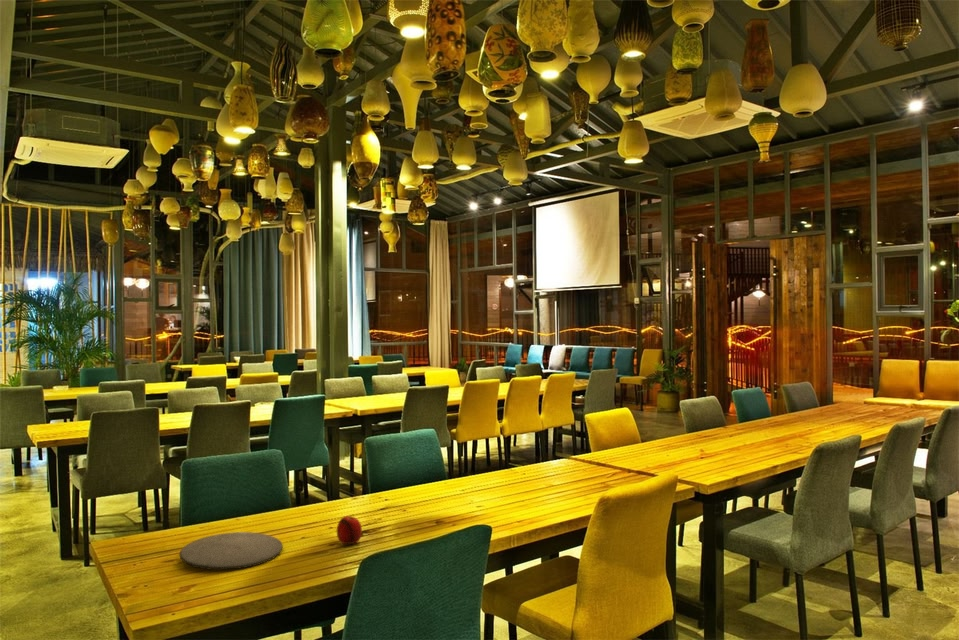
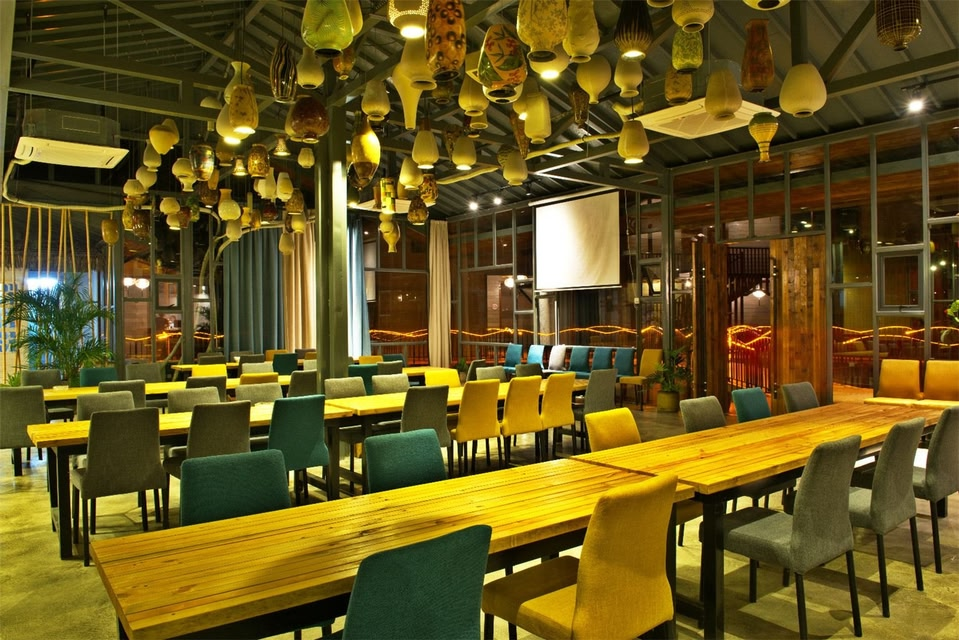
- plate (232, 549)
- fruit (349, 529)
